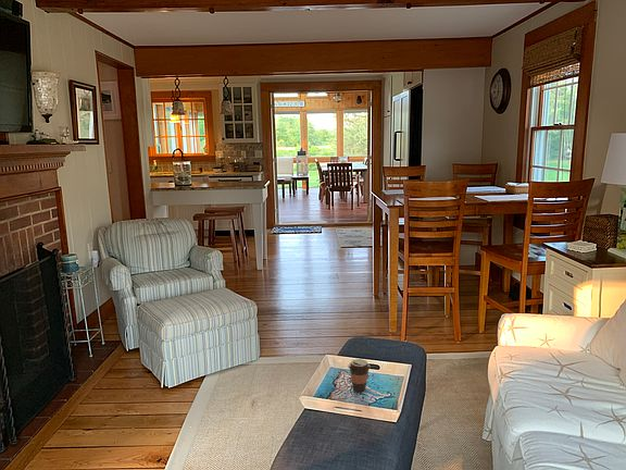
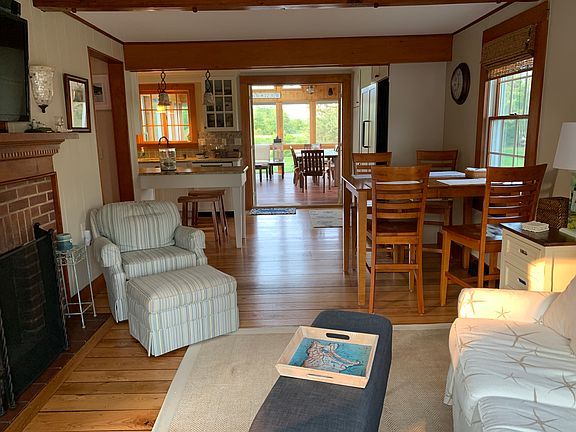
- coffee cup (359, 375)
